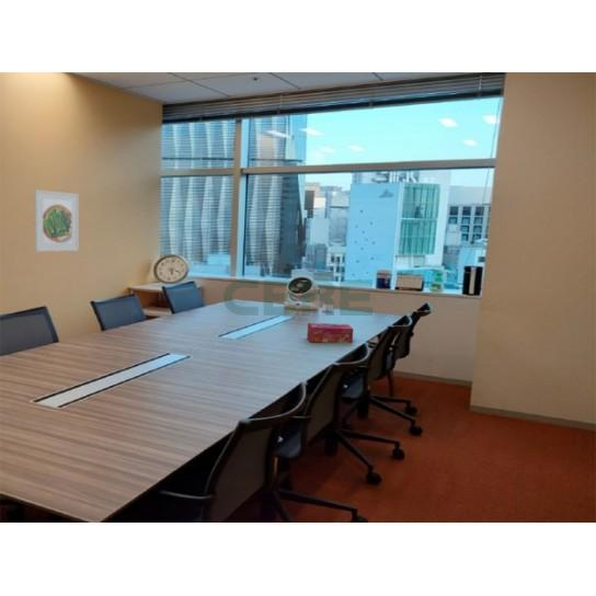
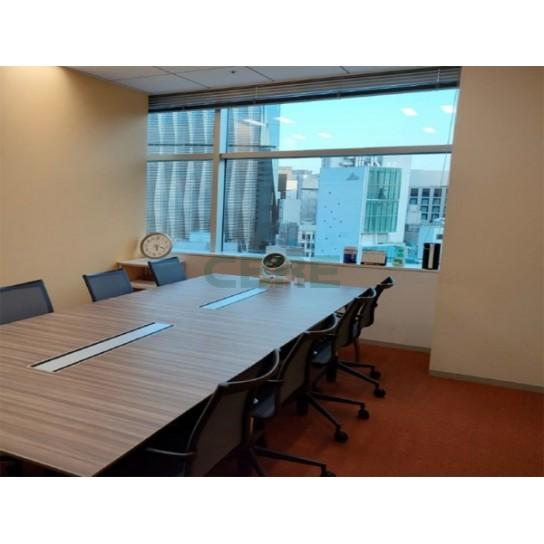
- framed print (57, 221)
- tissue box (329, 332)
